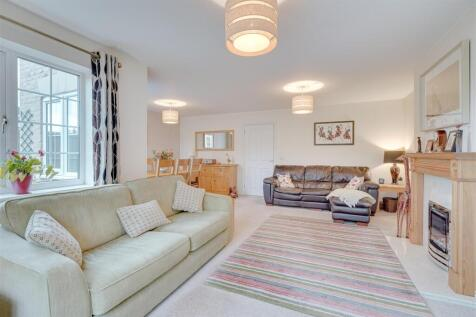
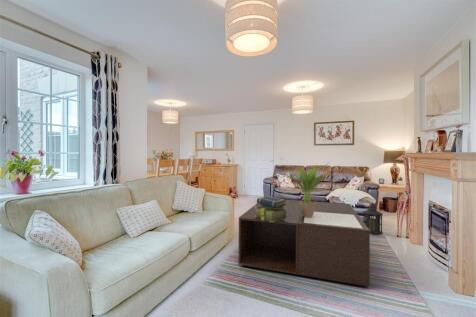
+ stack of books (271, 208)
+ potted plant (309, 188)
+ lantern (373, 217)
+ coffee table (301, 230)
